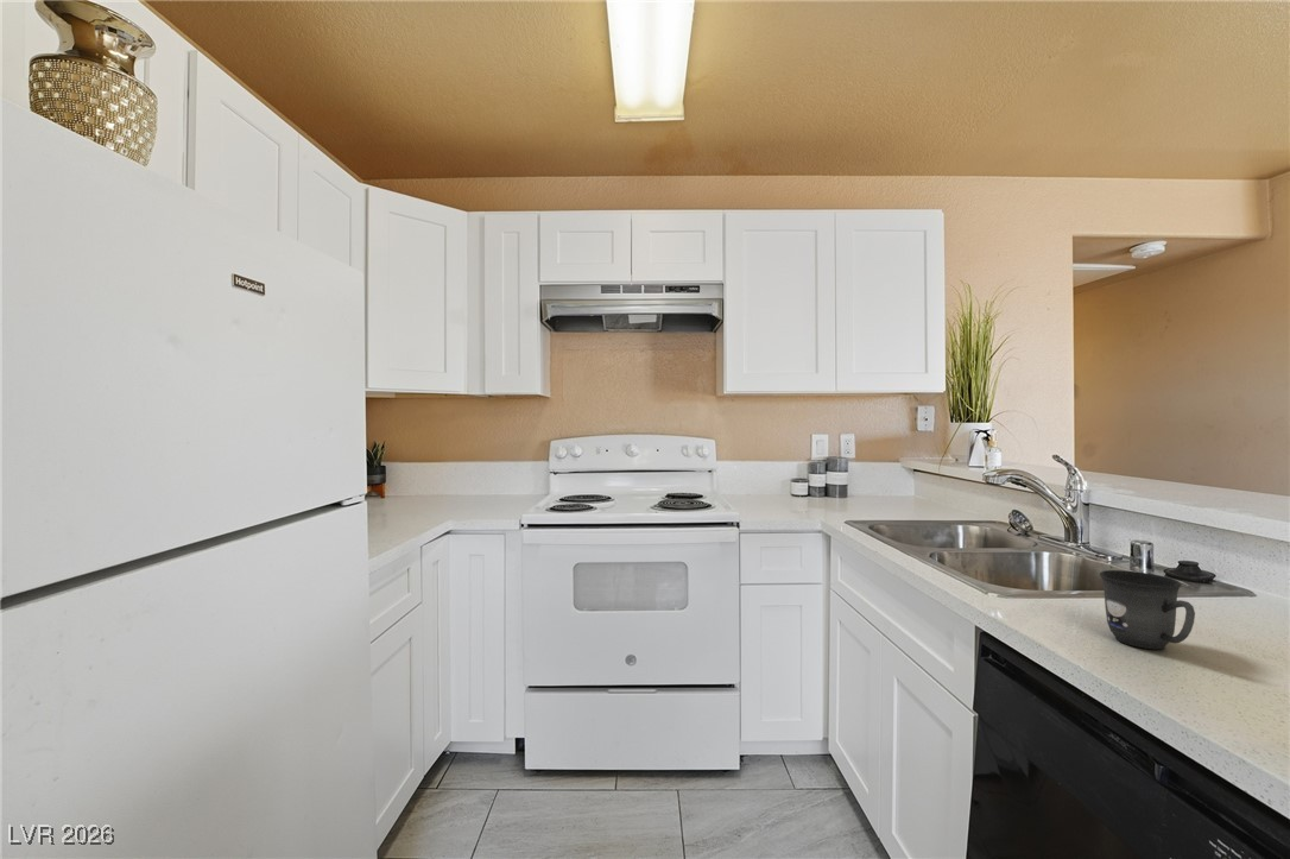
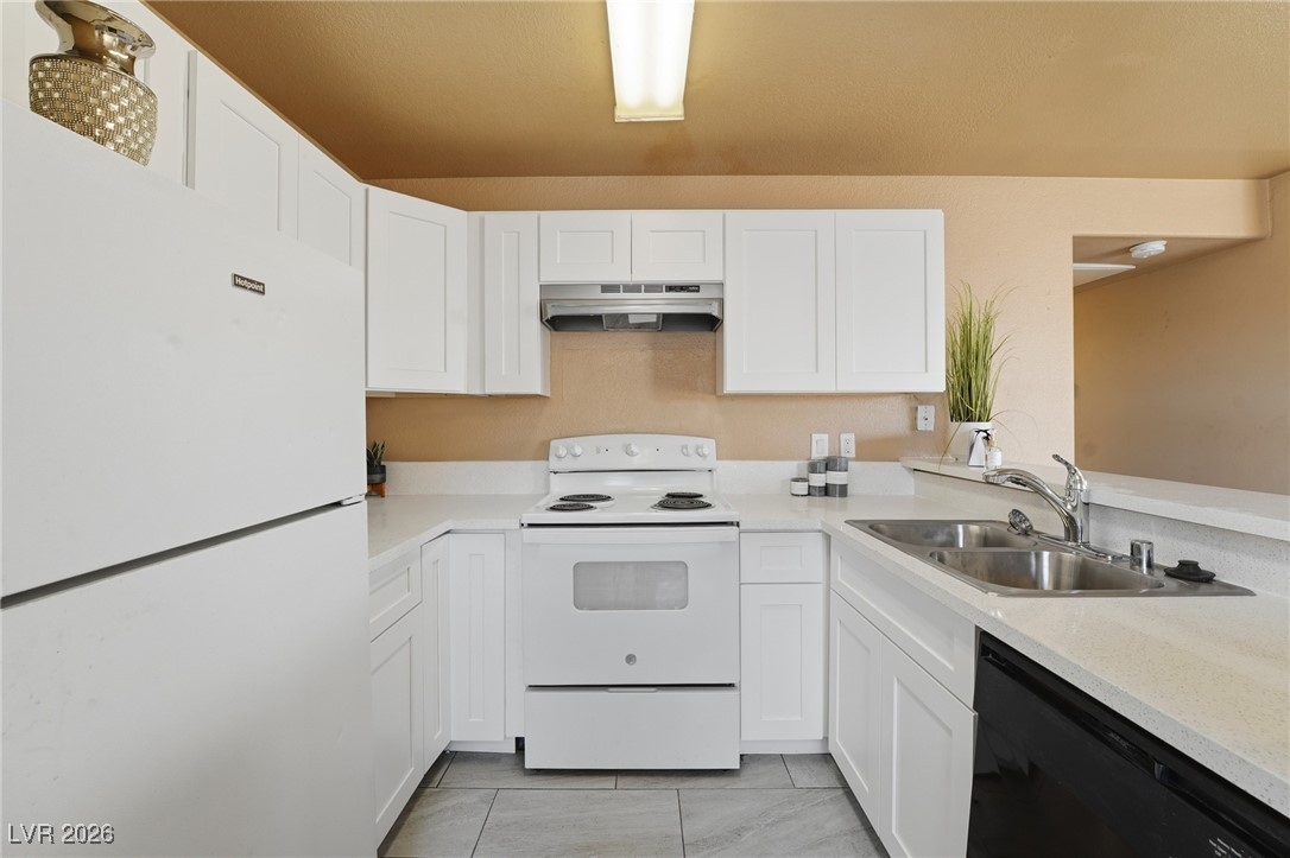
- mug (1150, 613)
